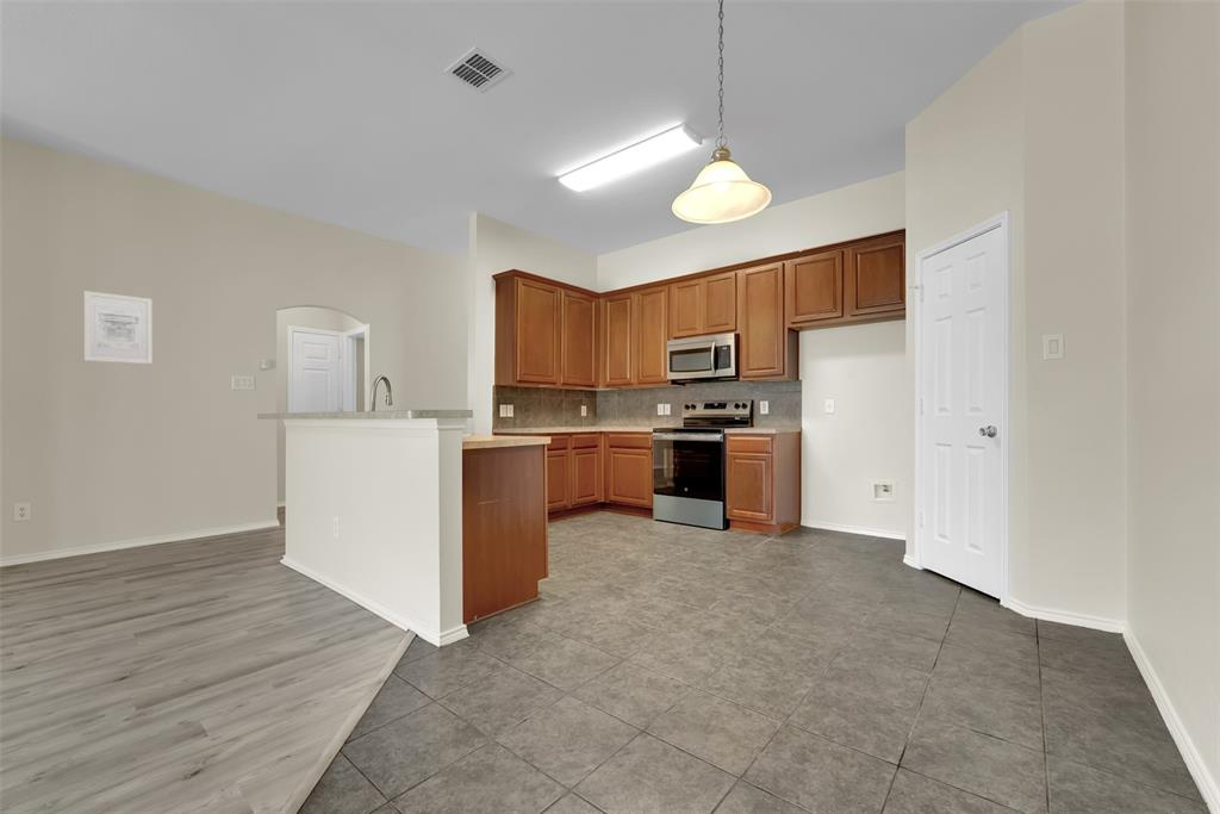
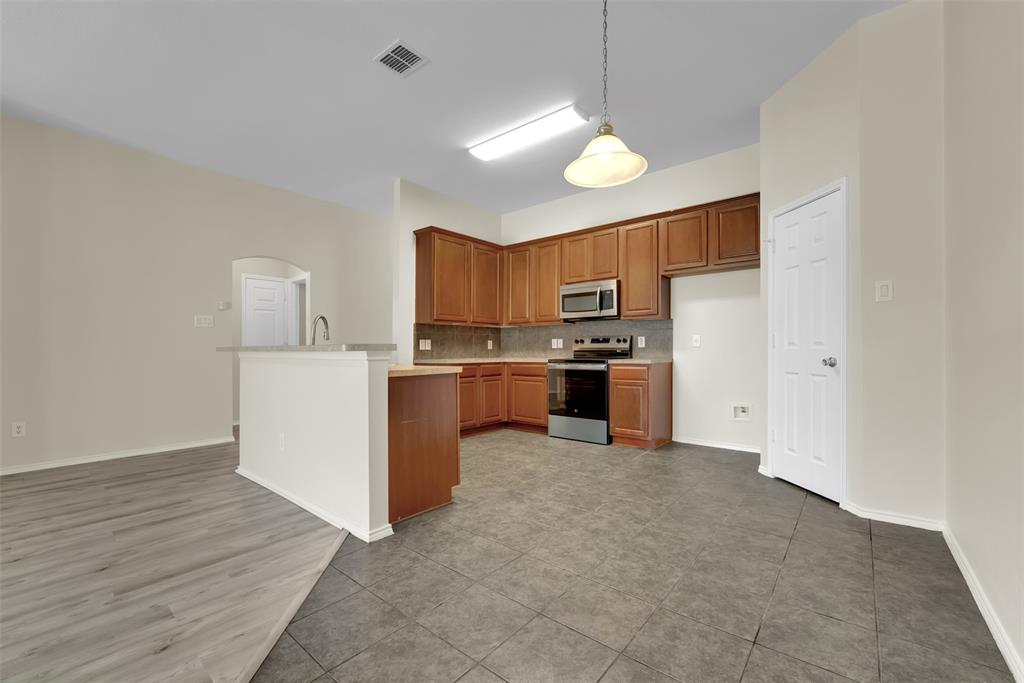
- wall art (119, 328)
